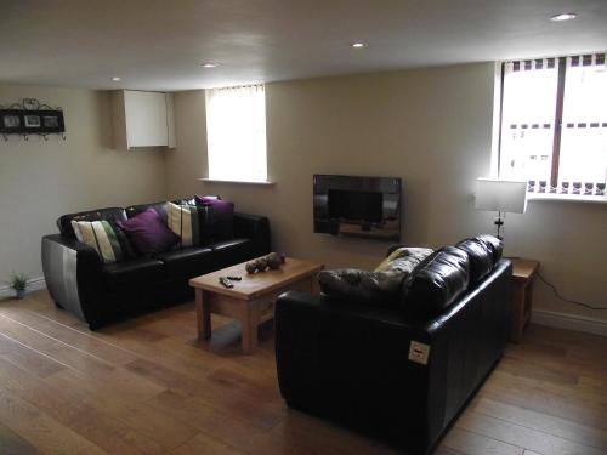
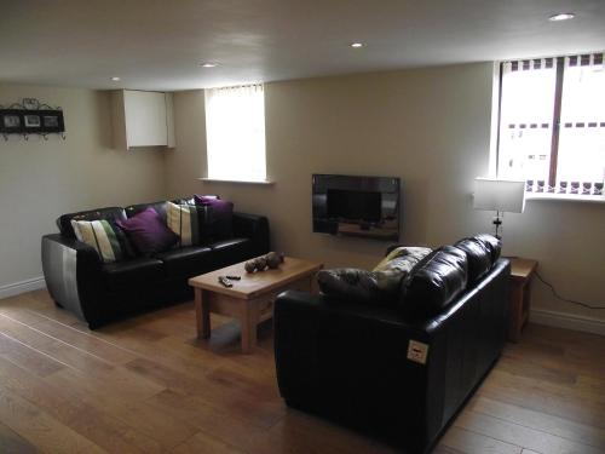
- potted plant (18, 281)
